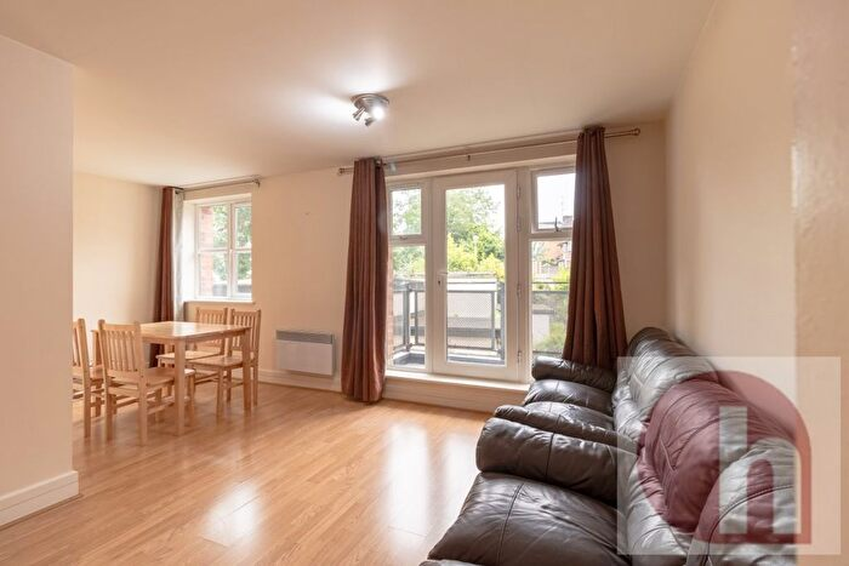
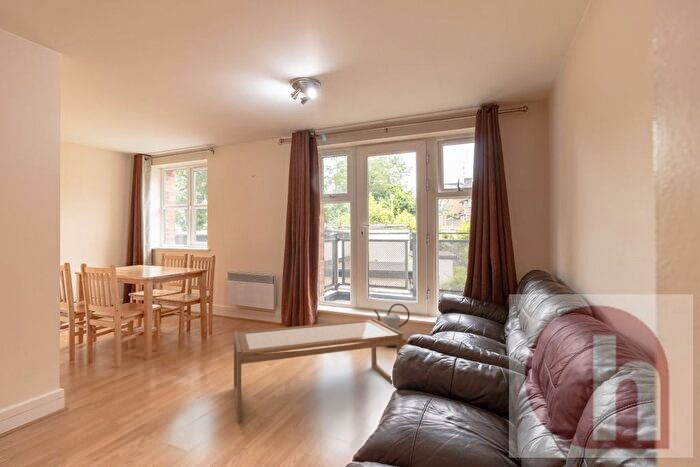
+ coffee table (316, 354)
+ watering can (391, 323)
